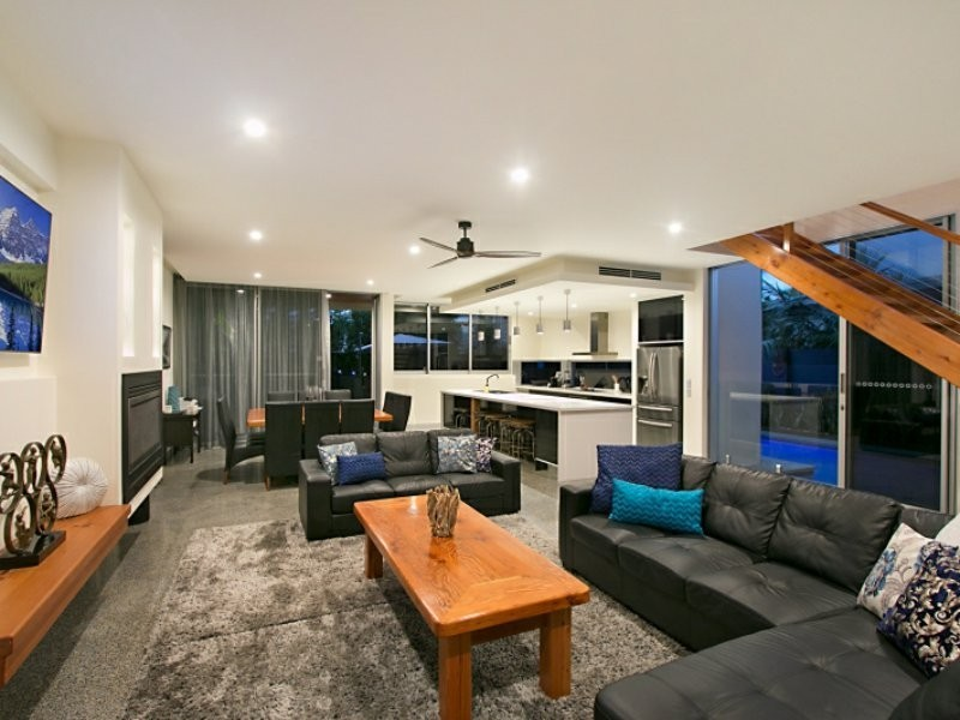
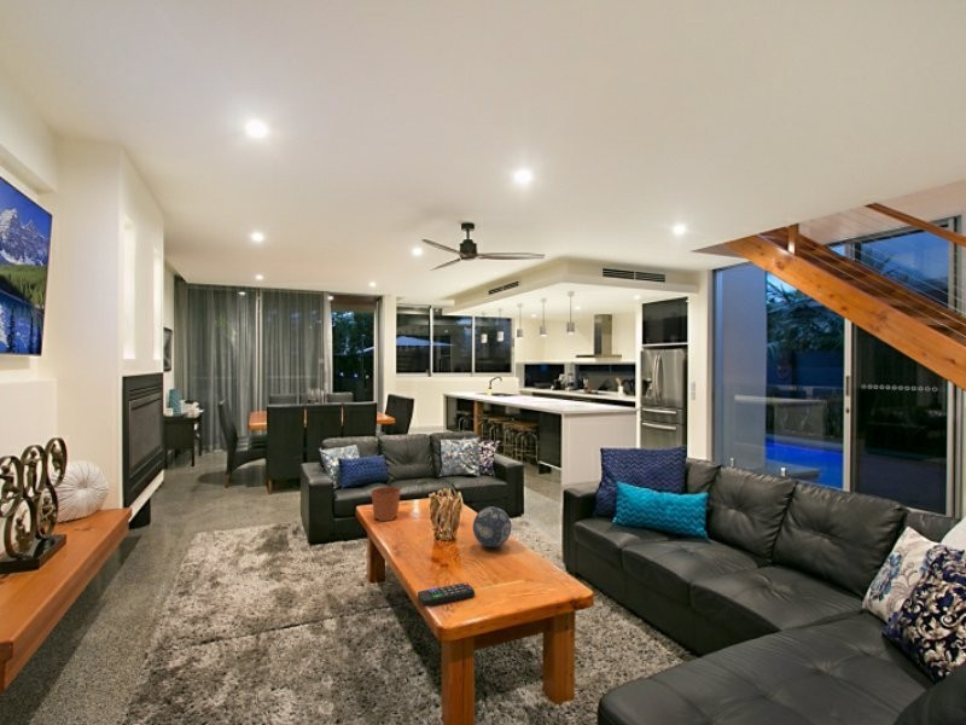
+ remote control (446, 593)
+ decorative ball (491, 527)
+ plant pot (385, 497)
